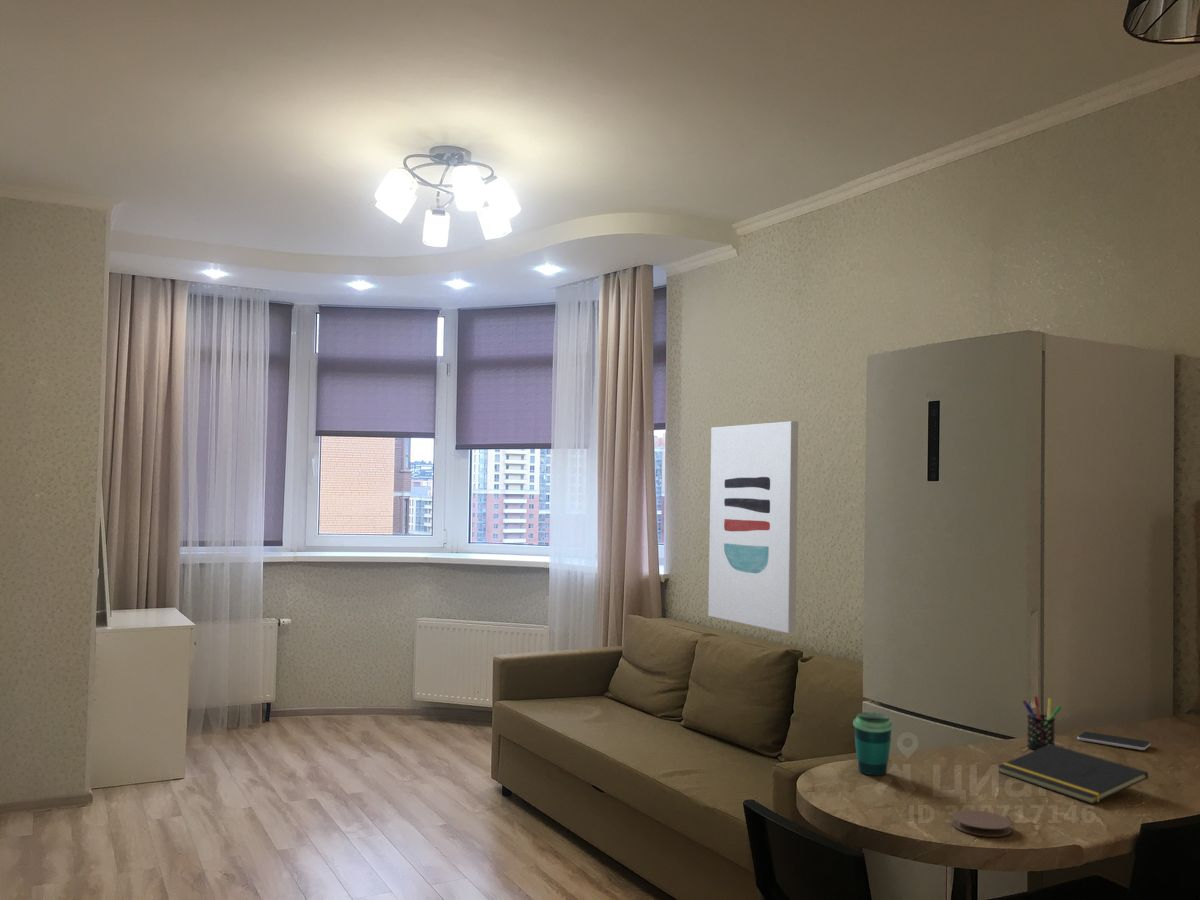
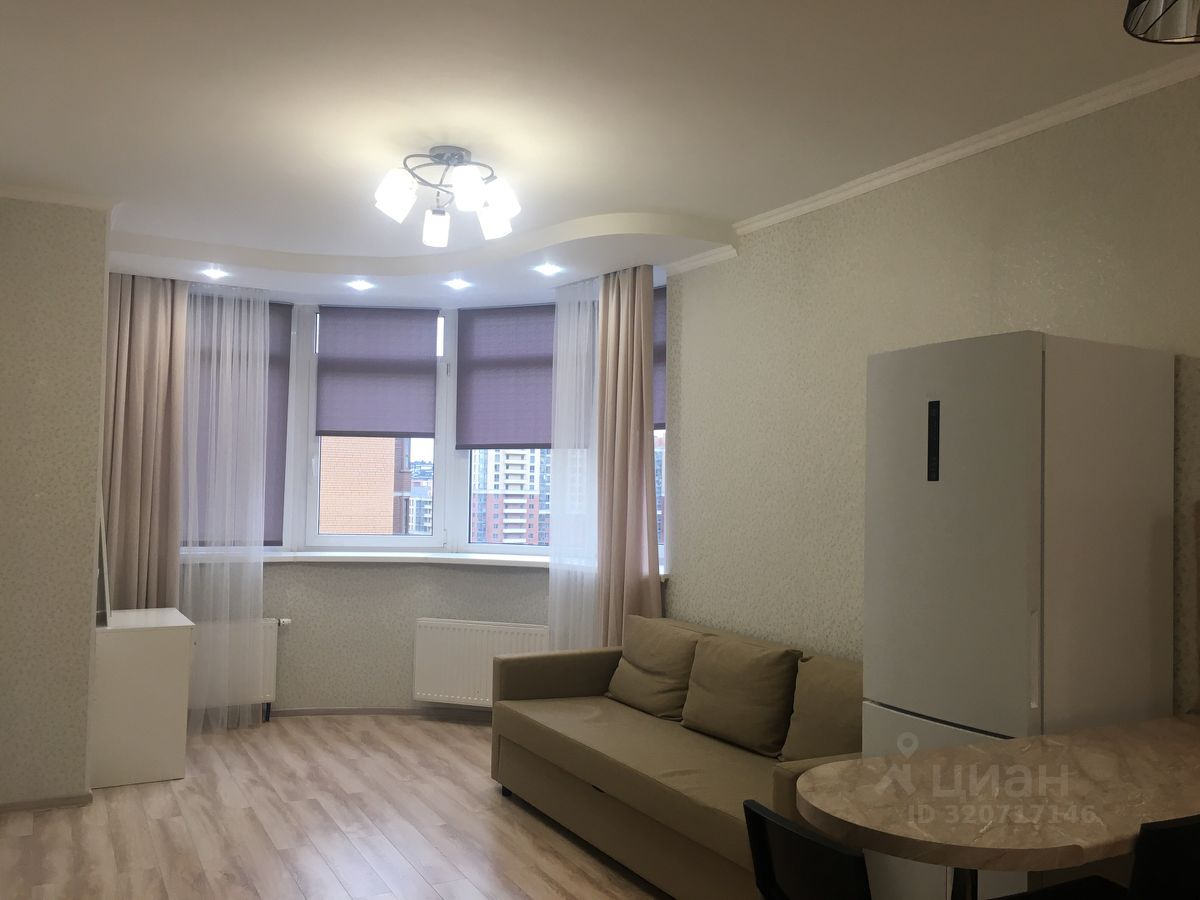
- cup (872, 744)
- pen holder (1043, 722)
- notepad (1070, 771)
- wall art (750, 524)
- coaster (981, 822)
- smartphone (1113, 740)
